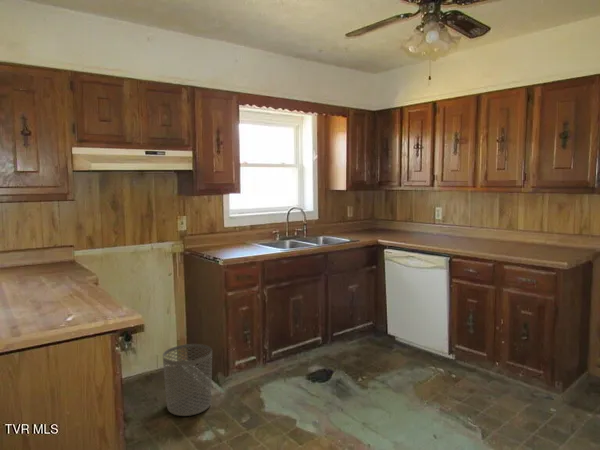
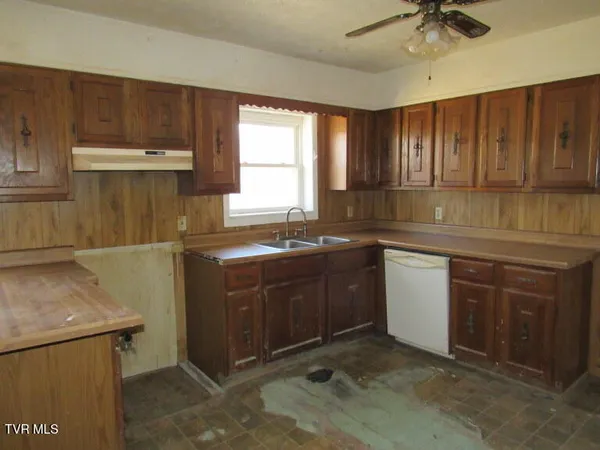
- waste bin (188, 379)
